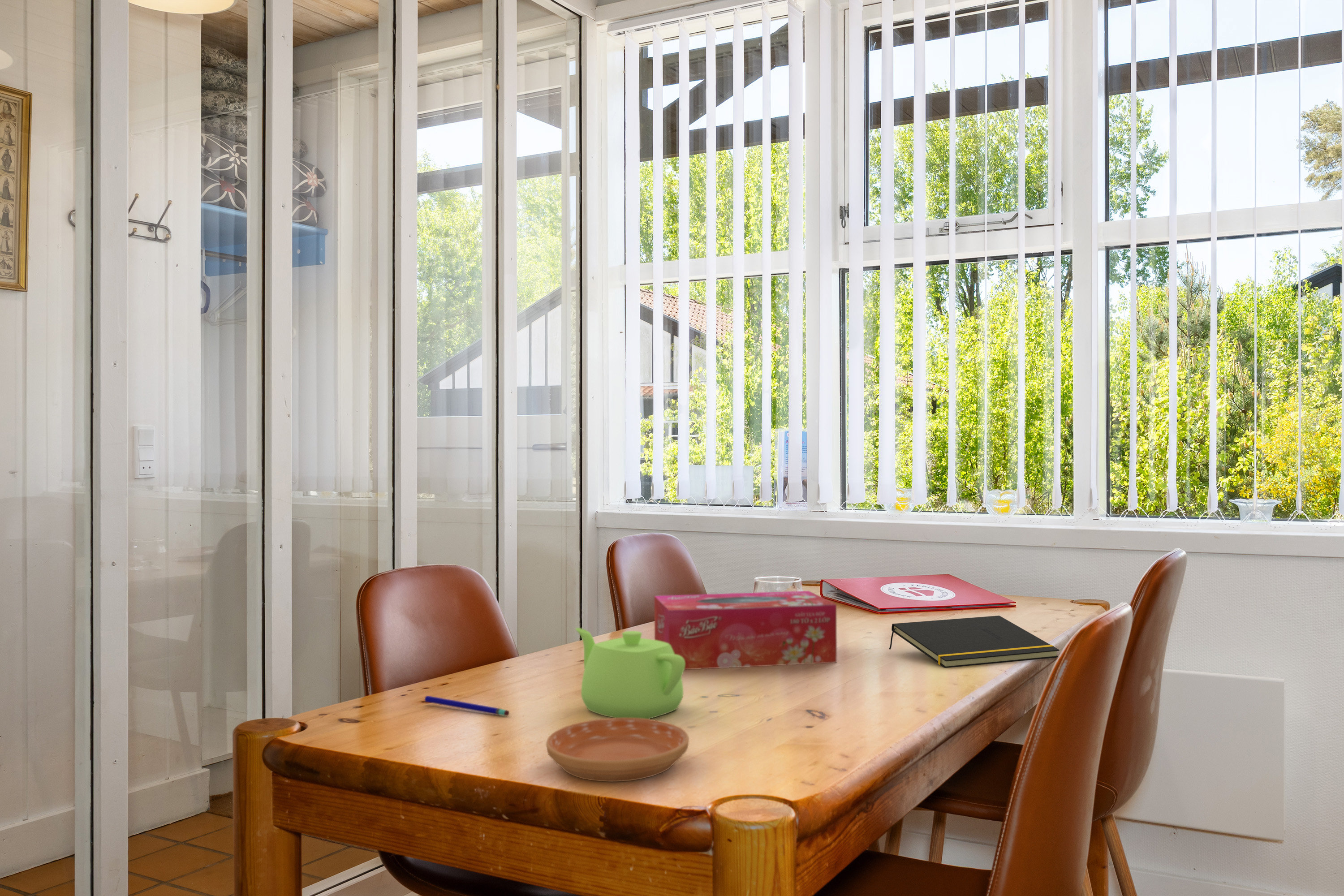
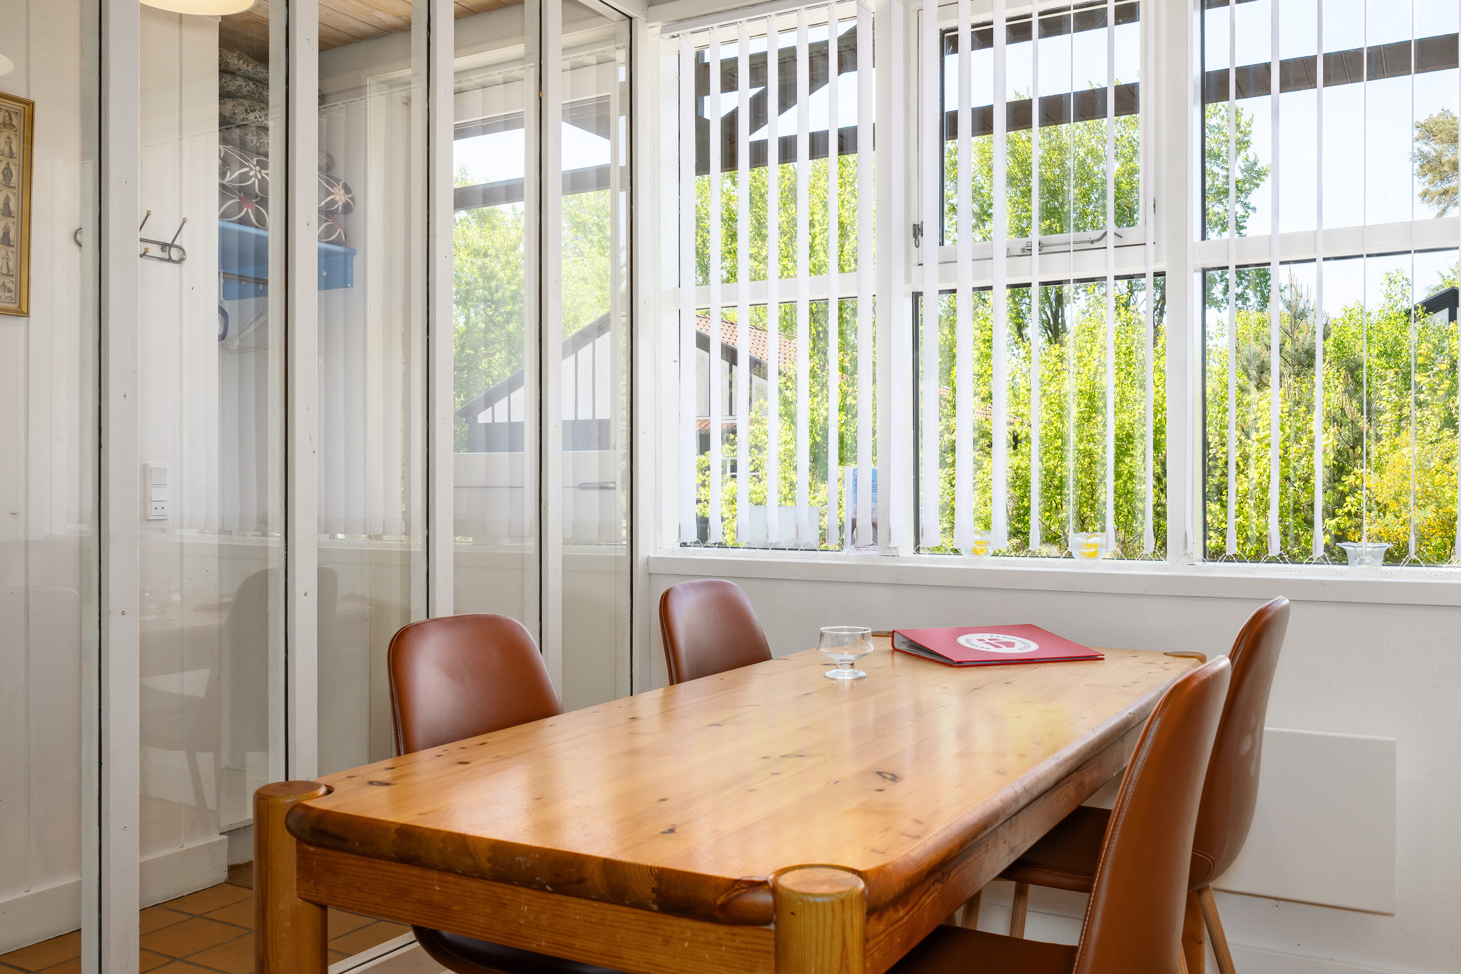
- notepad (974, 640)
- teapot (628, 669)
- saucer (618, 750)
- pen (466, 706)
- tissue box (743, 628)
